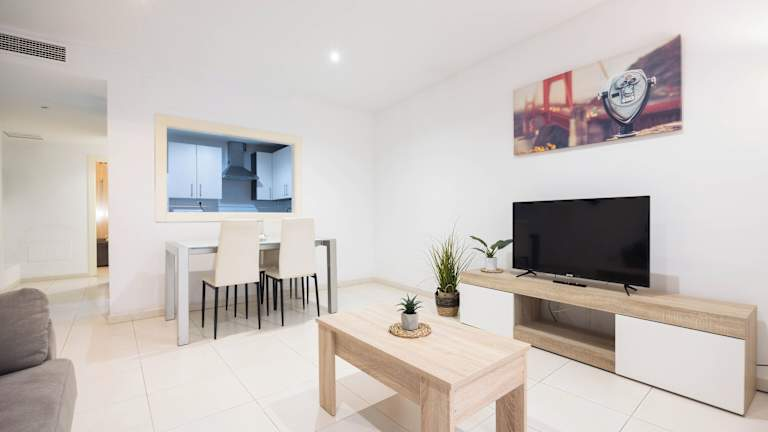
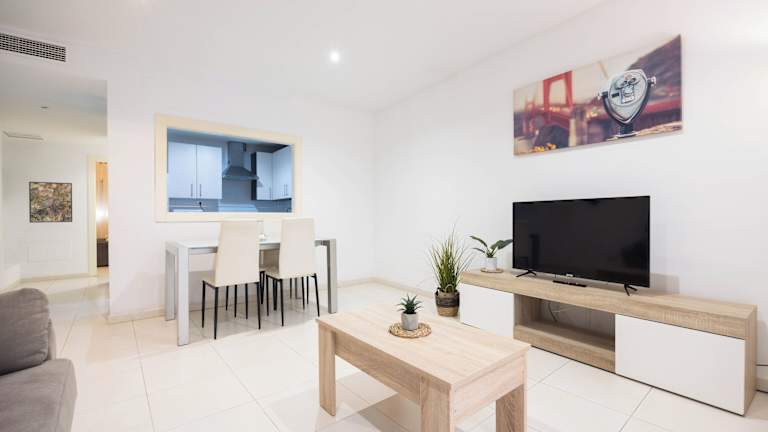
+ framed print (51, 202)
